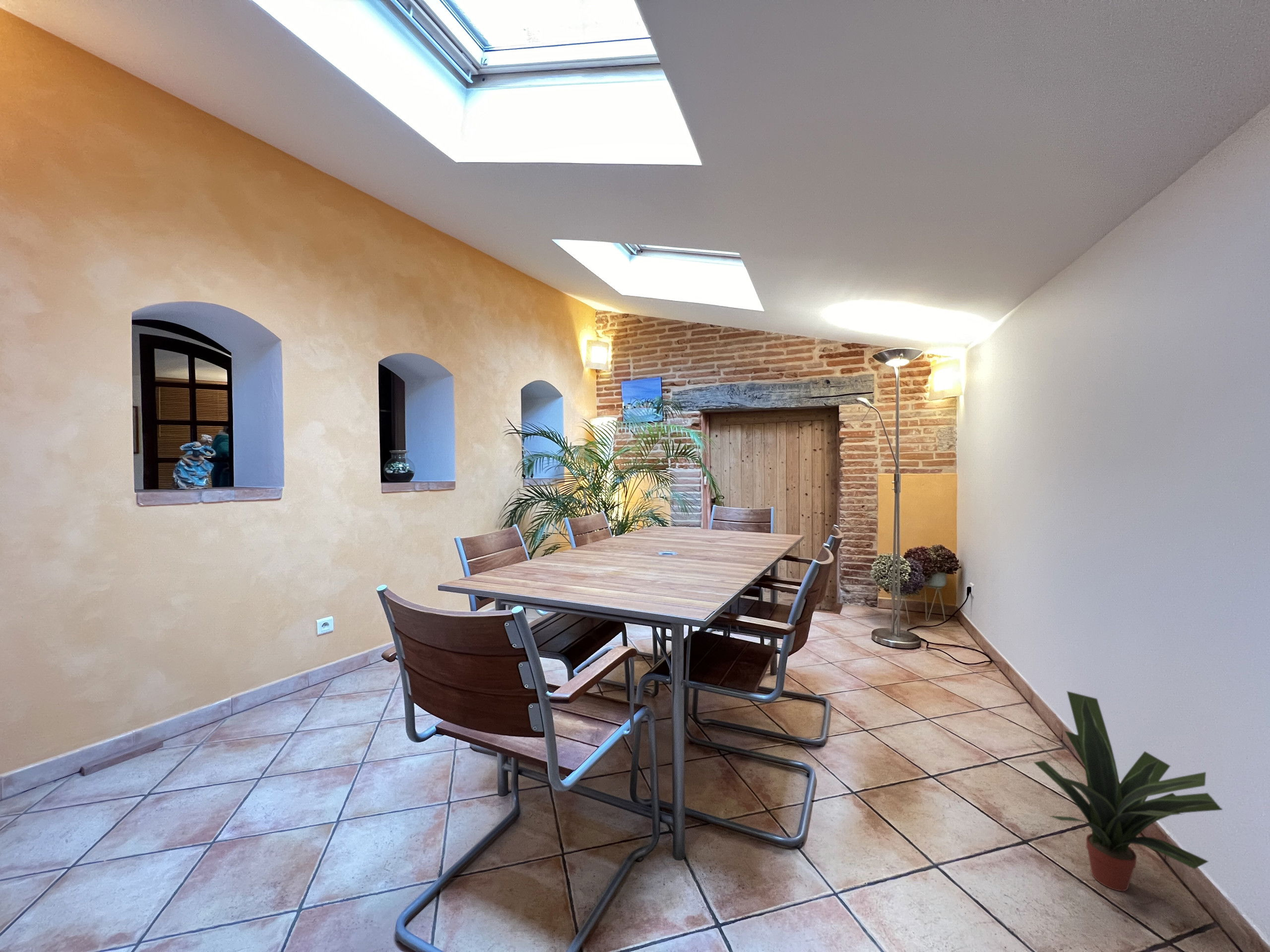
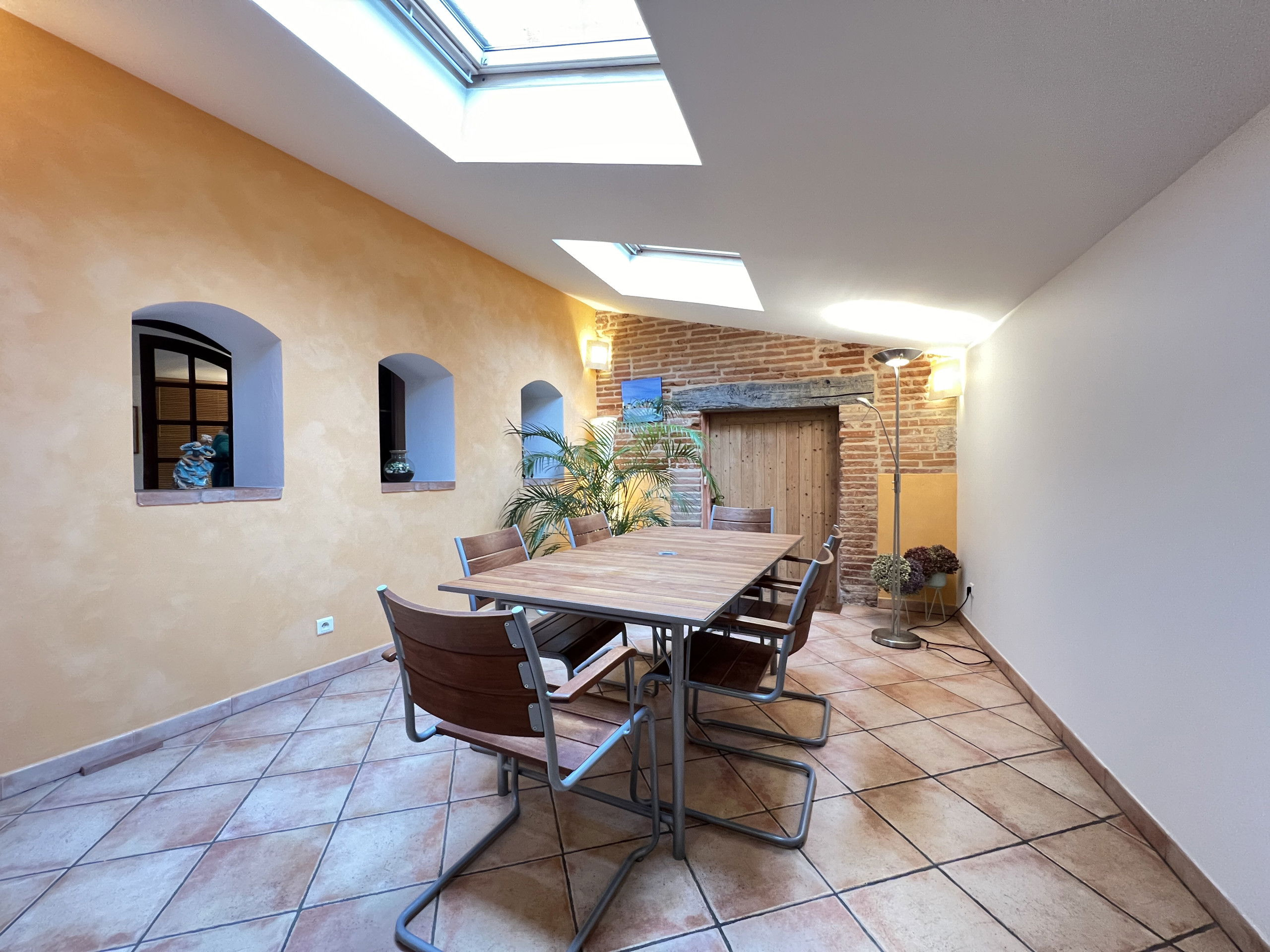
- potted plant (1113, 800)
